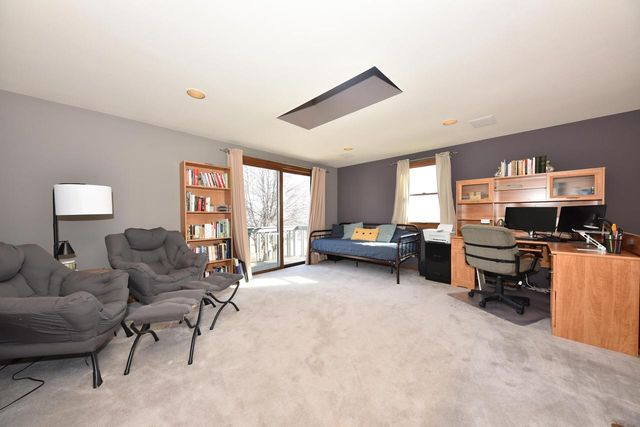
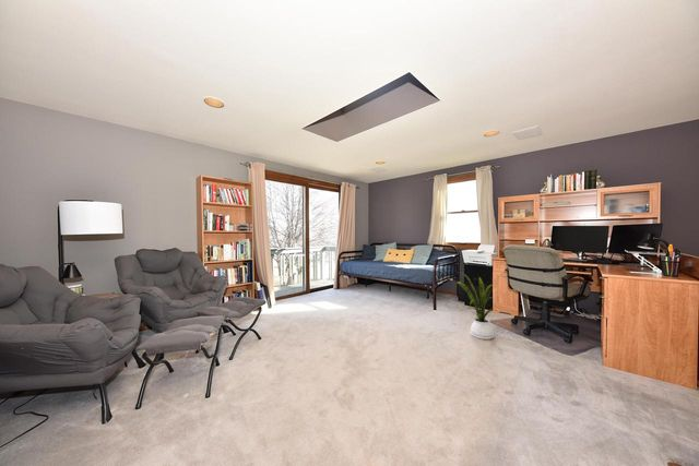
+ house plant (478, 303)
